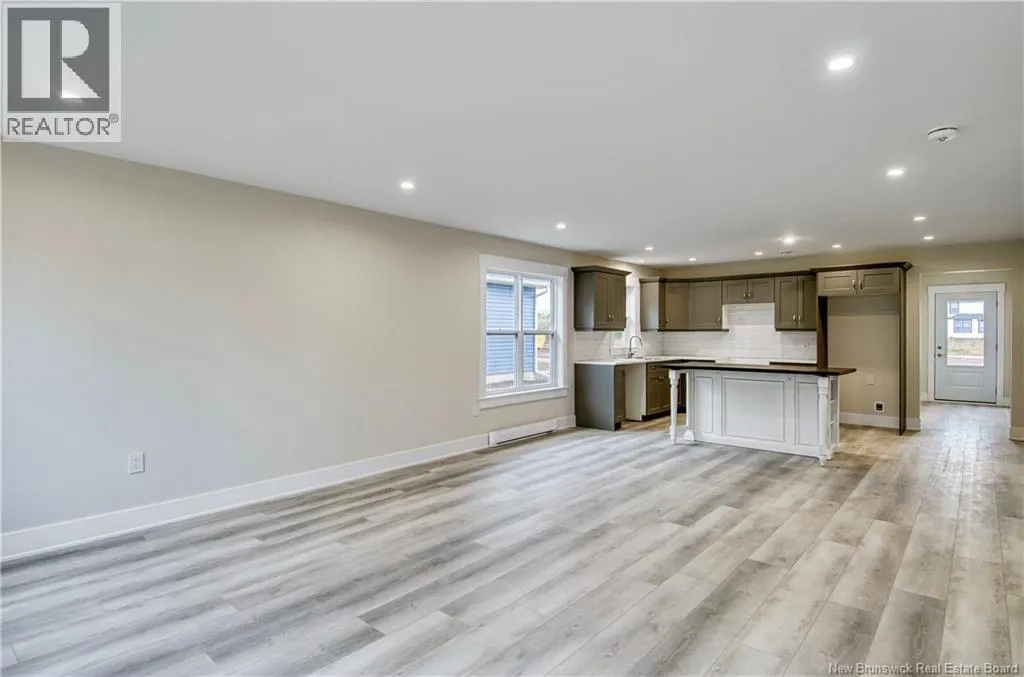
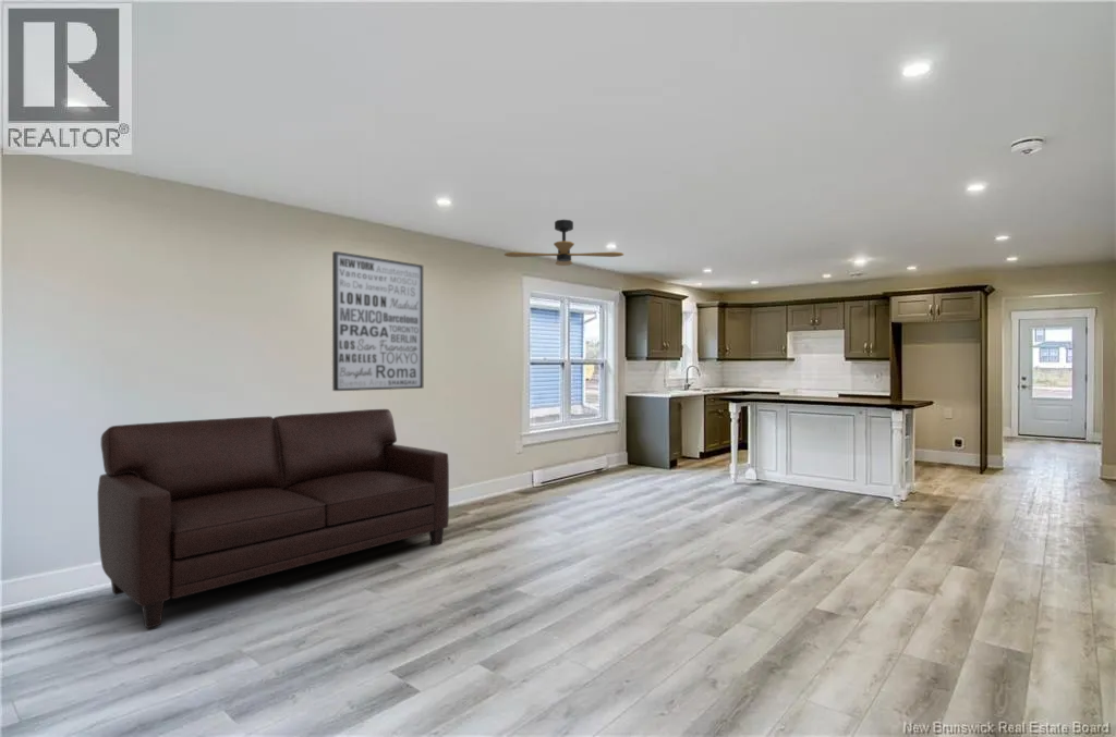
+ wall art (380, 323)
+ ceiling fan (563, 241)
+ sofa (292, 491)
